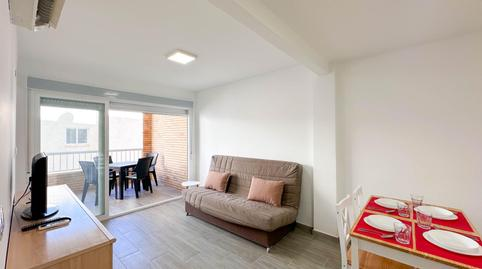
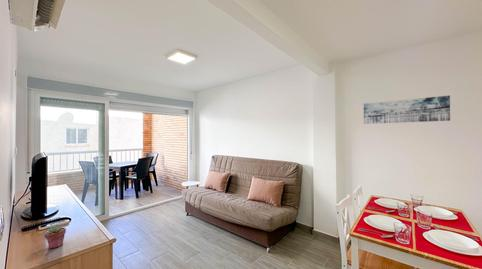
+ wall art (402, 111)
+ potted succulent (55, 235)
